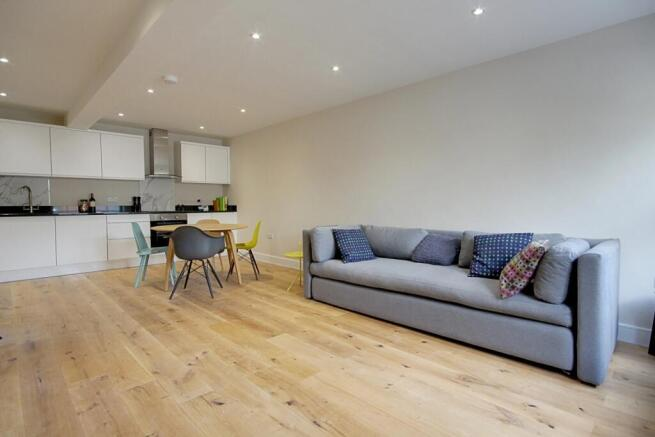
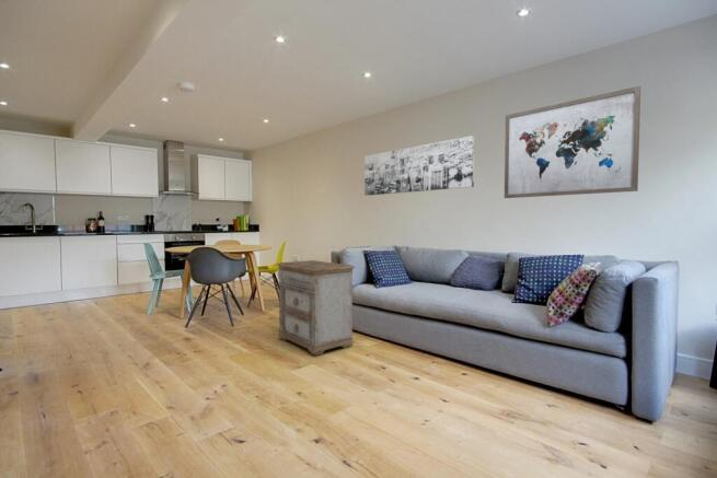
+ wall art (412, 170)
+ wall art (564, 149)
+ nightstand (314, 303)
